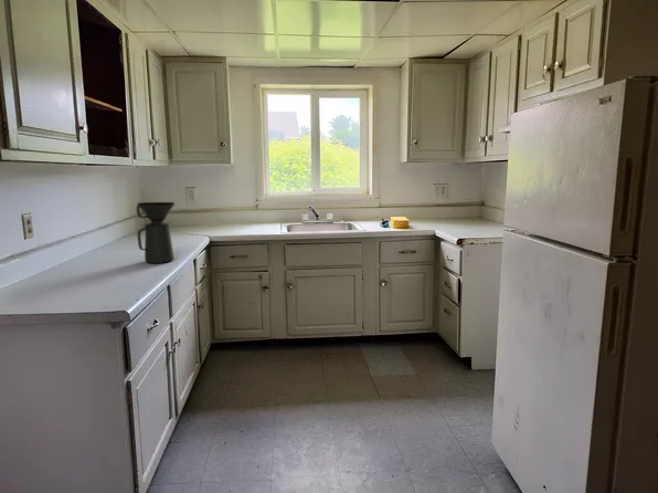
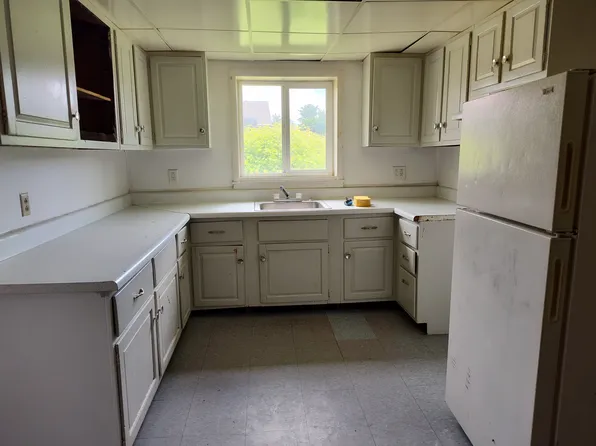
- coffee maker (157, 232)
